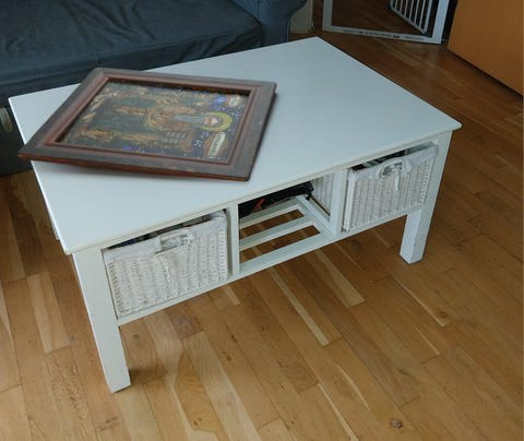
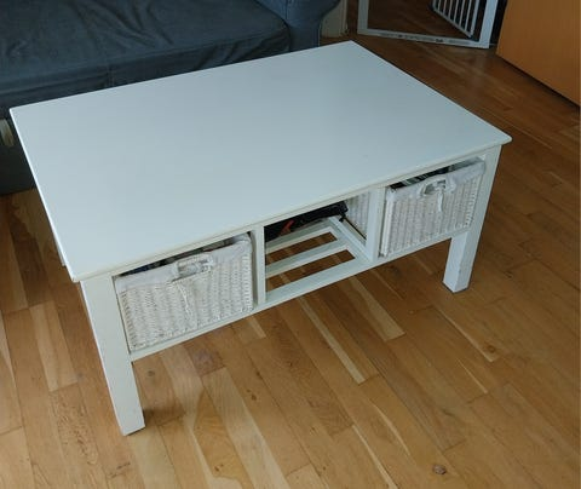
- religious icon (160, 117)
